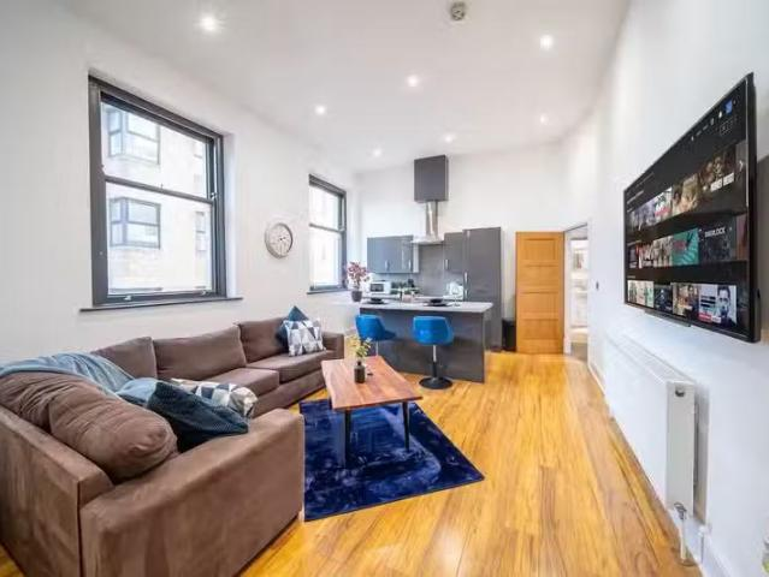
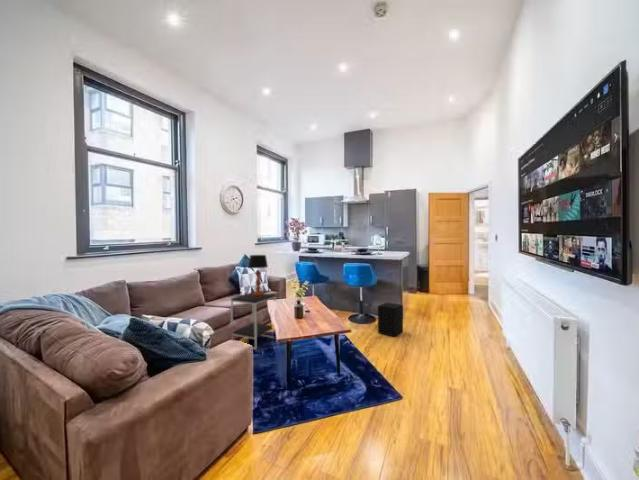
+ speaker (390, 318)
+ side table (254, 318)
+ table lamp (258, 275)
